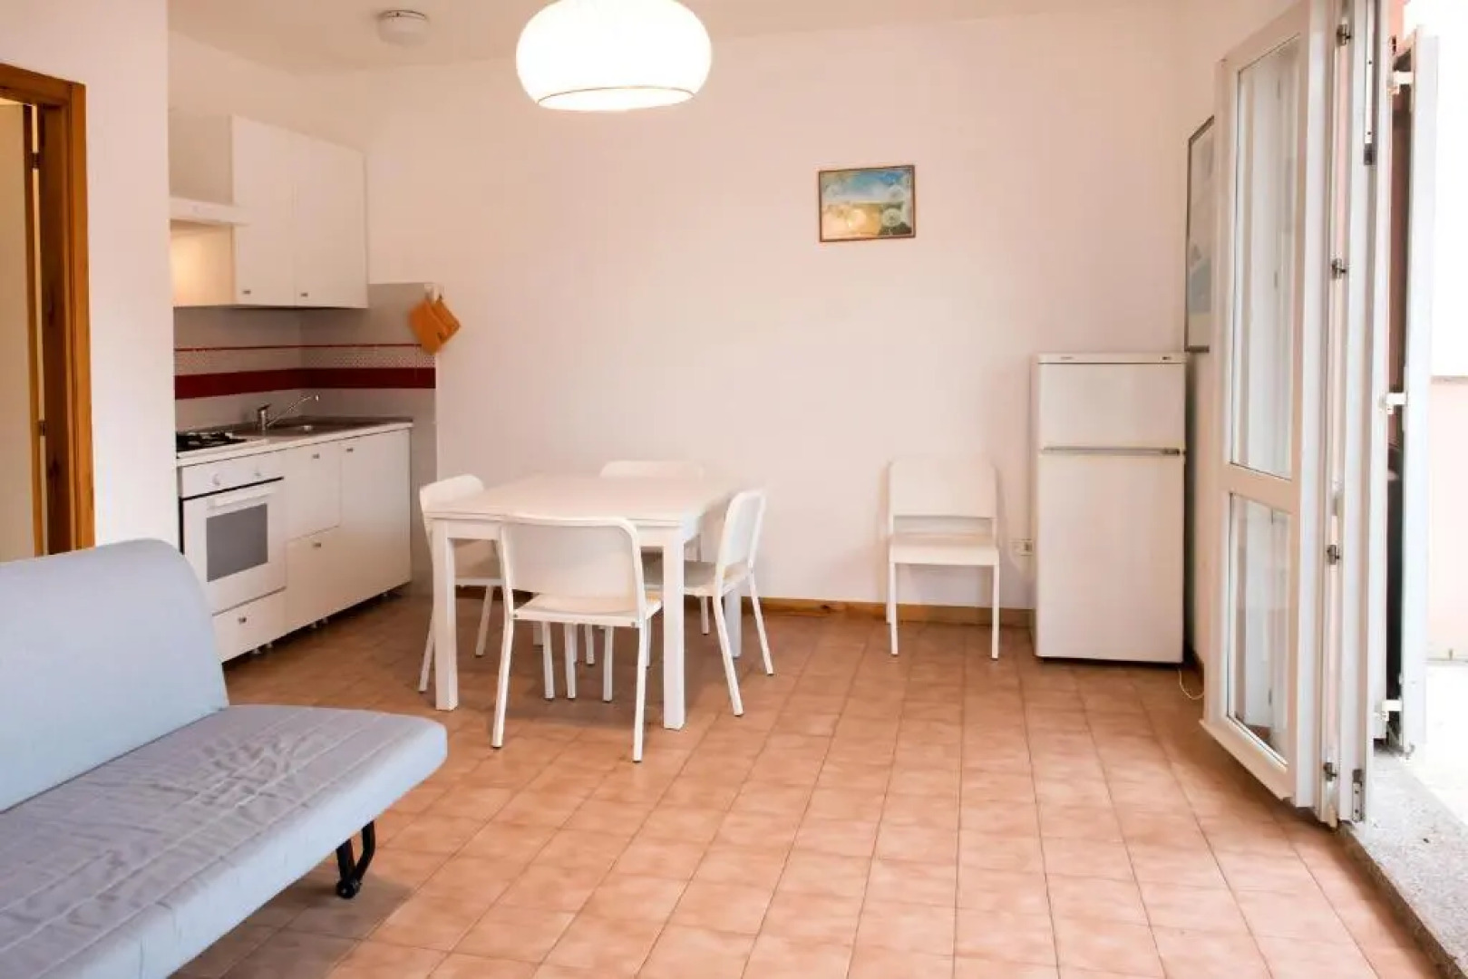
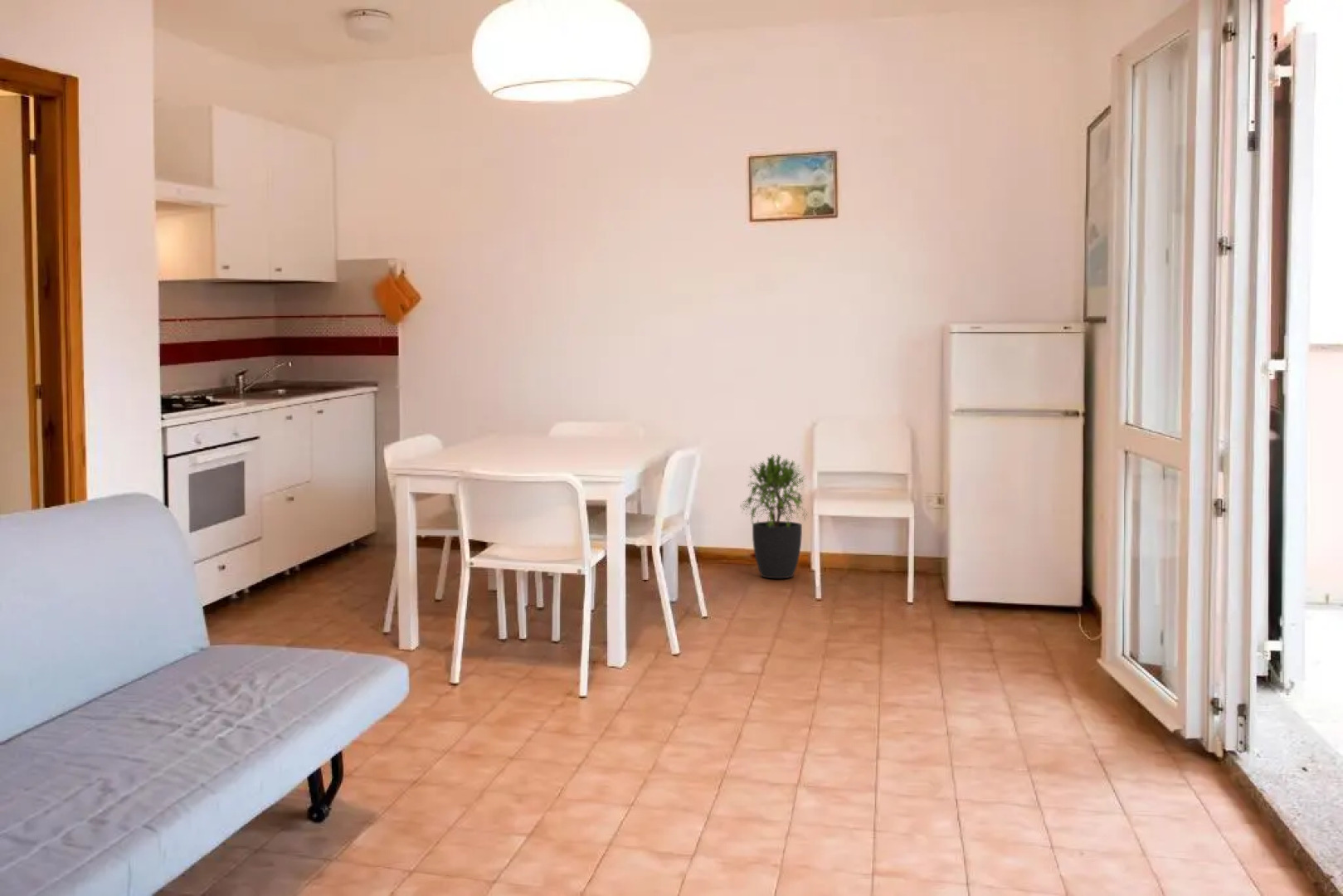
+ potted plant (773, 514)
